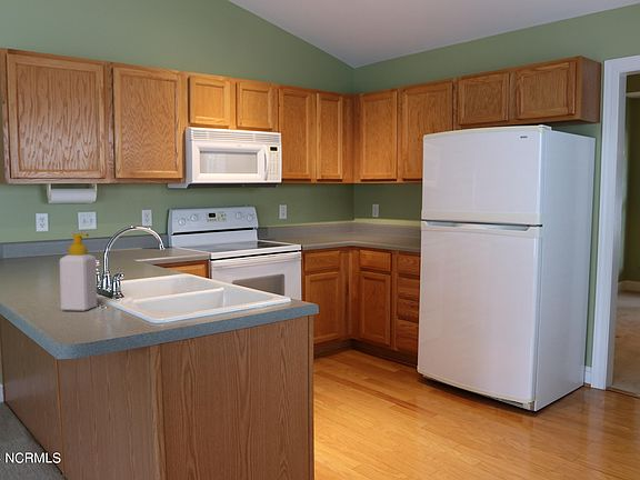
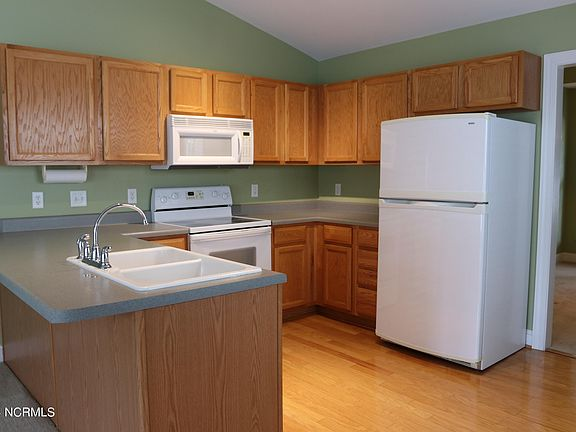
- soap bottle (78, 271)
